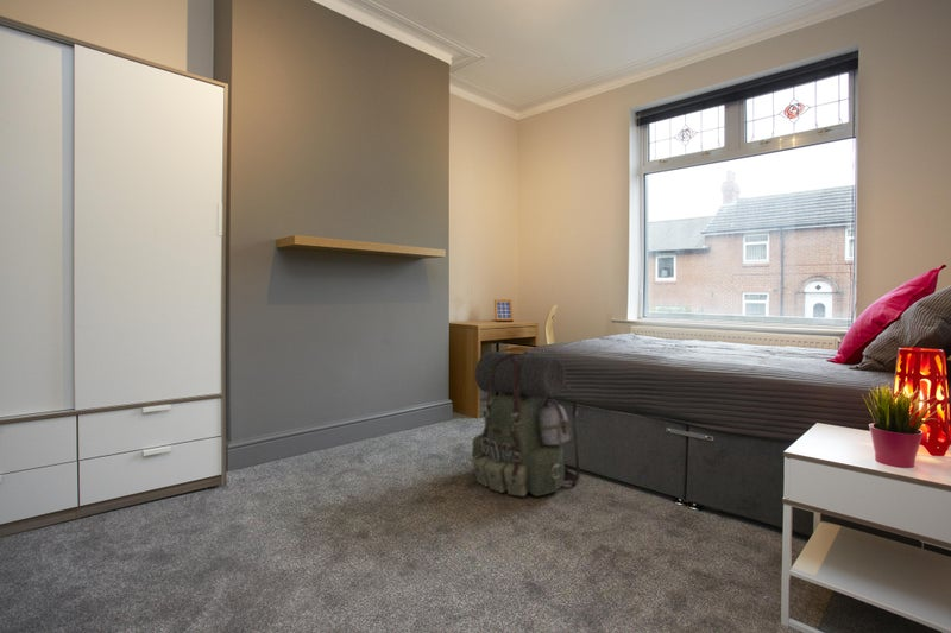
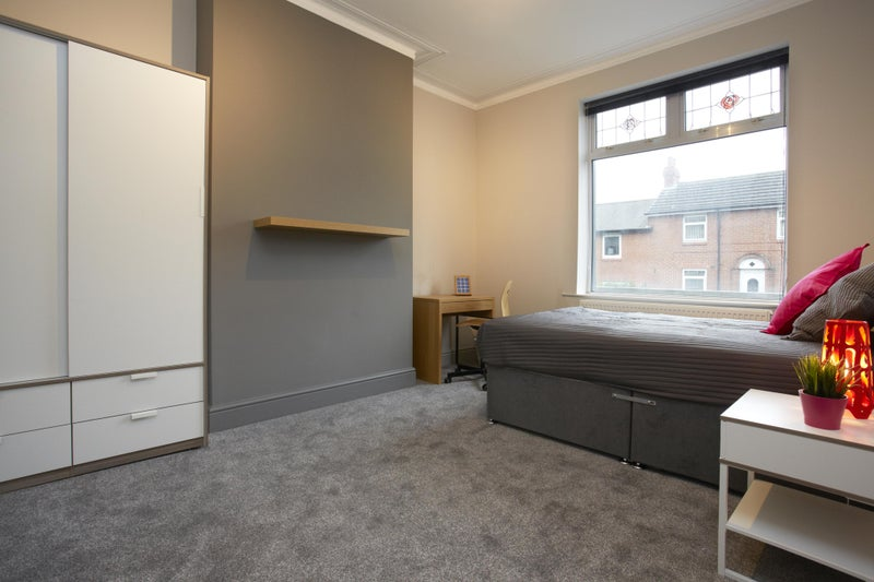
- backpack (525, 416)
